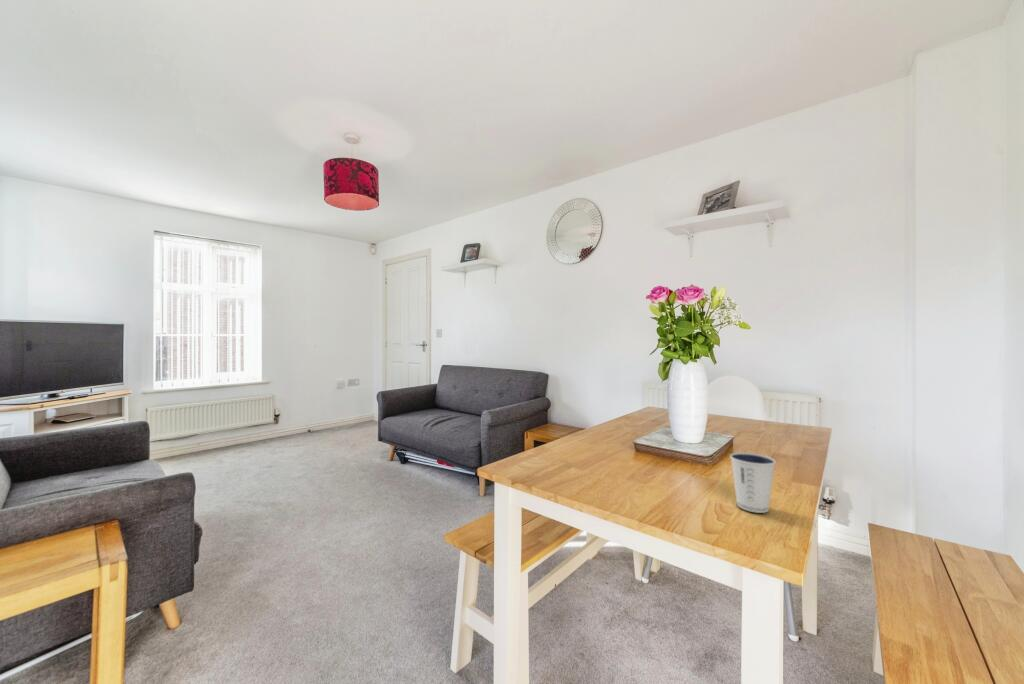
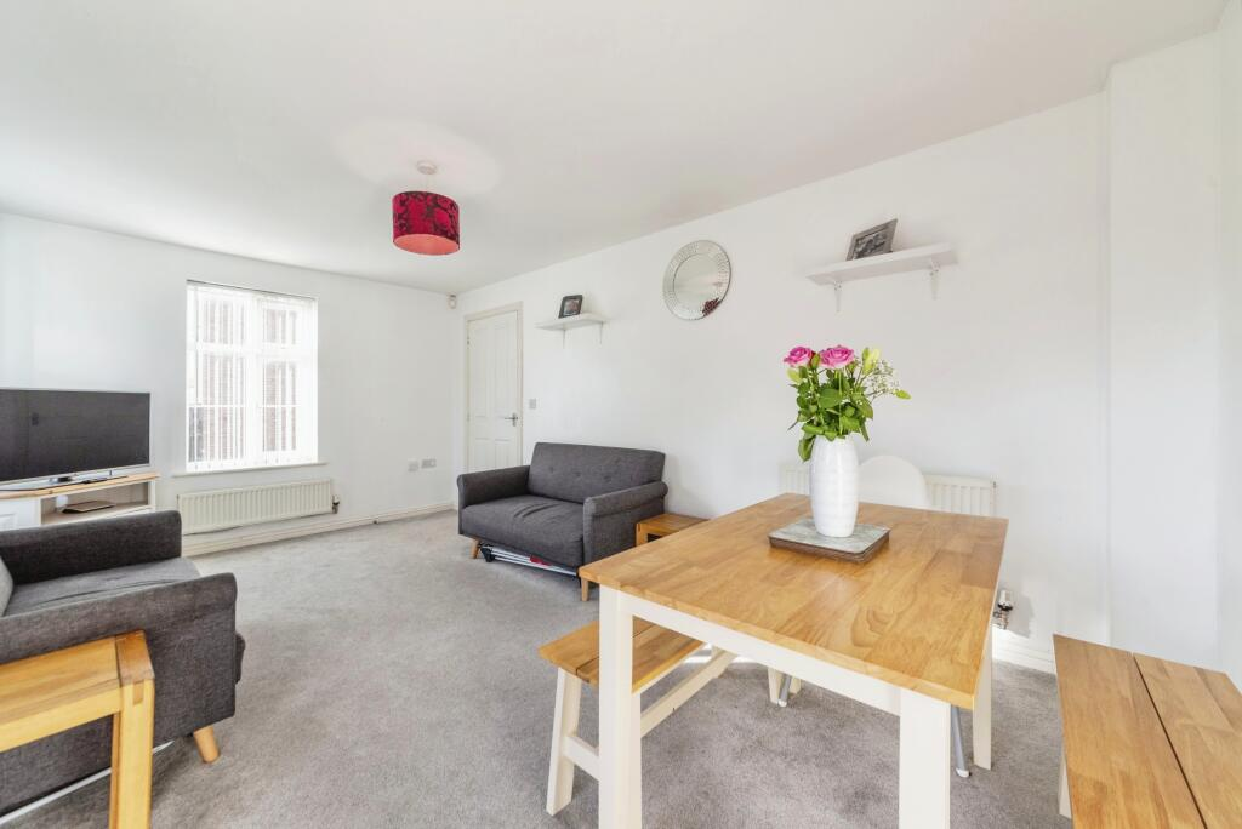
- dixie cup (752, 482)
